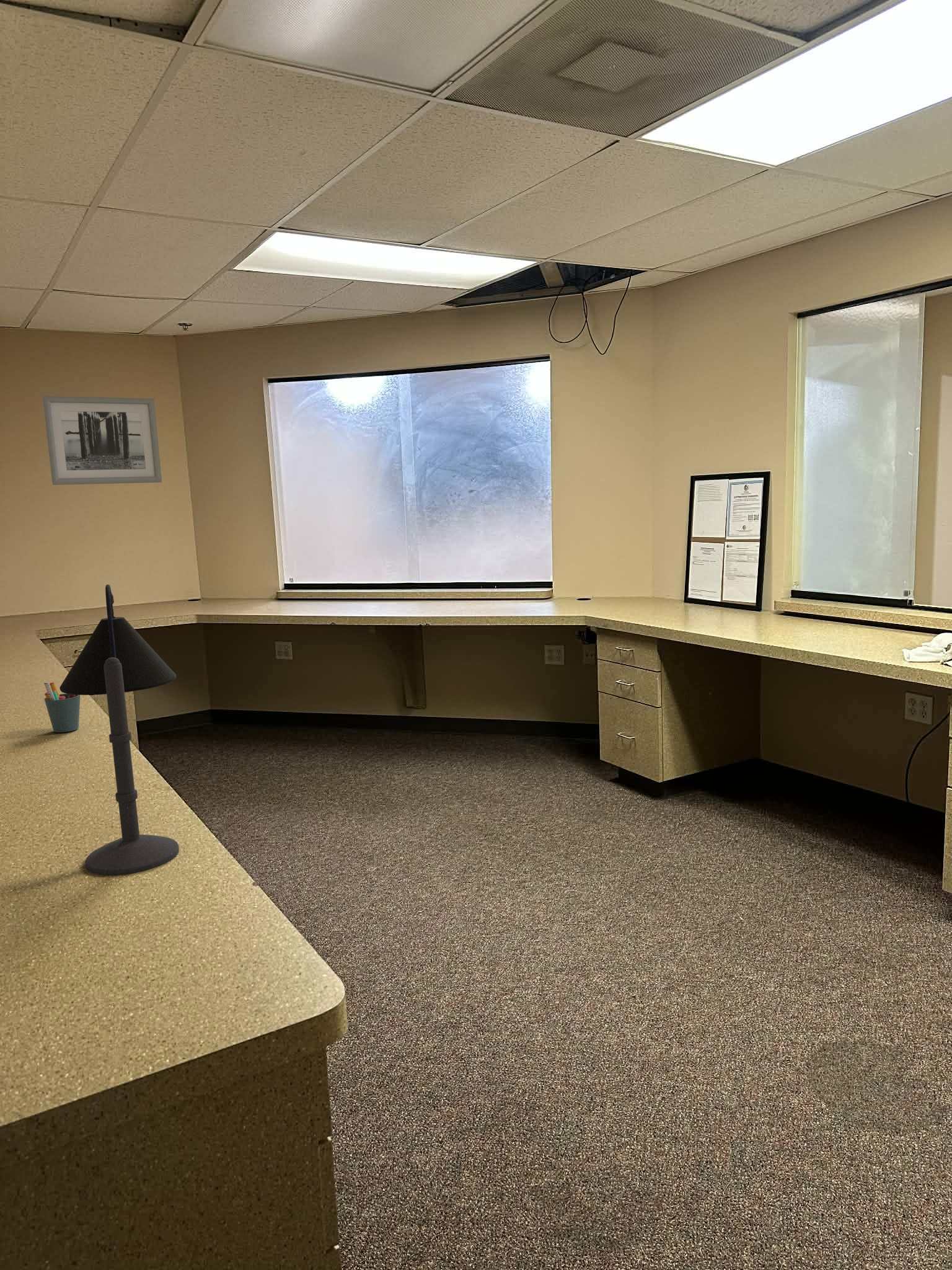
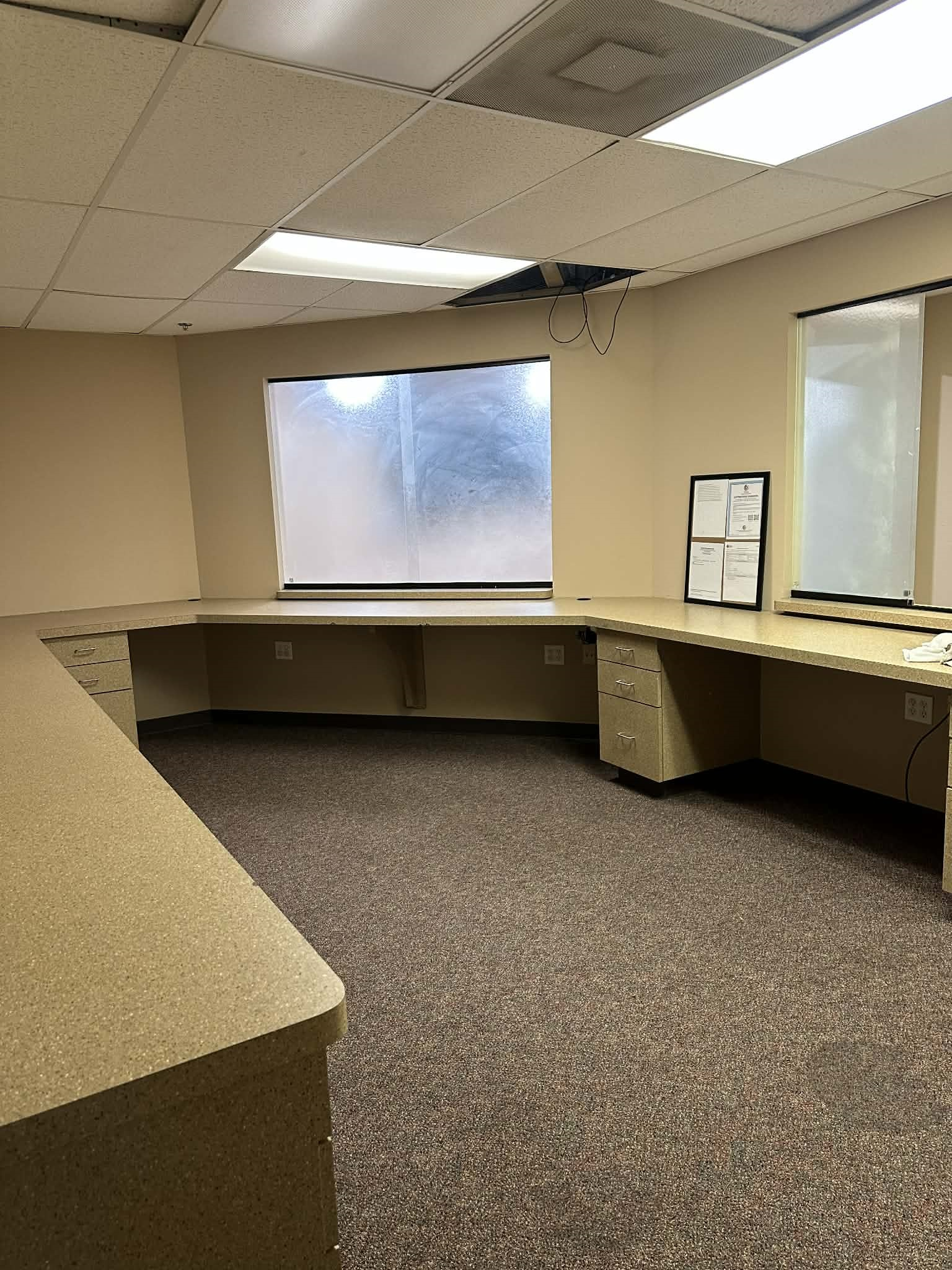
- pen holder (63, 704)
- desk lamp (120, 711)
- wall art (104, 440)
